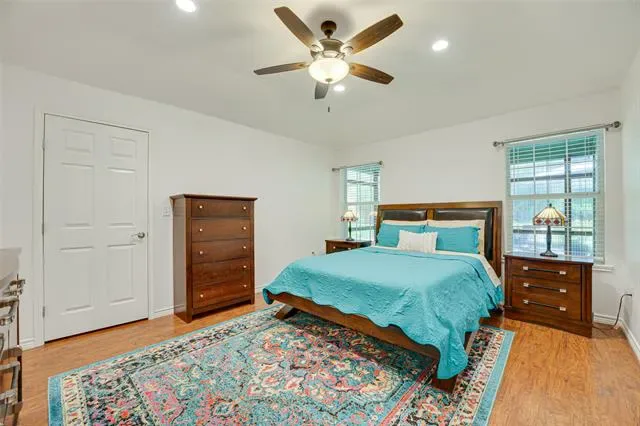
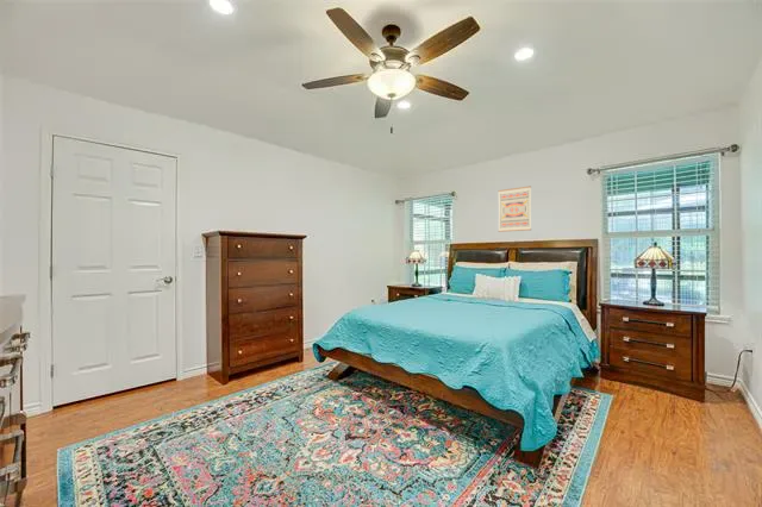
+ wall art (513, 209)
